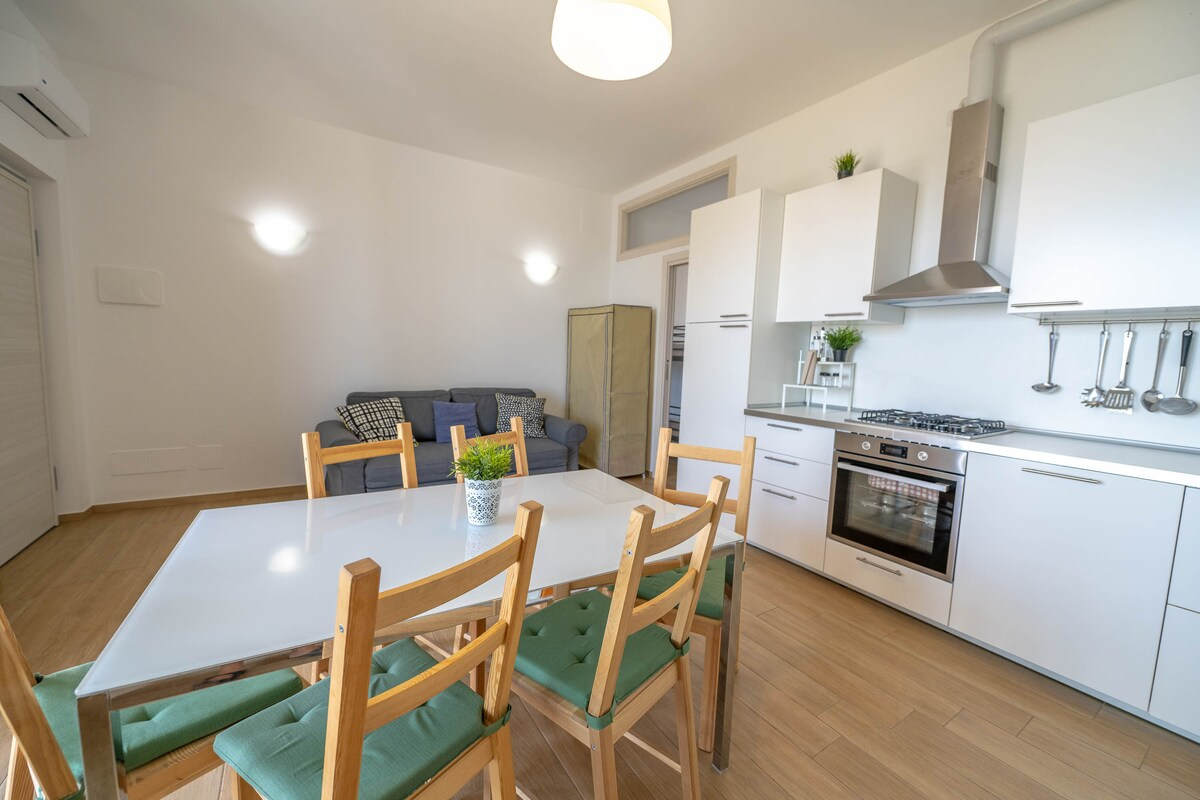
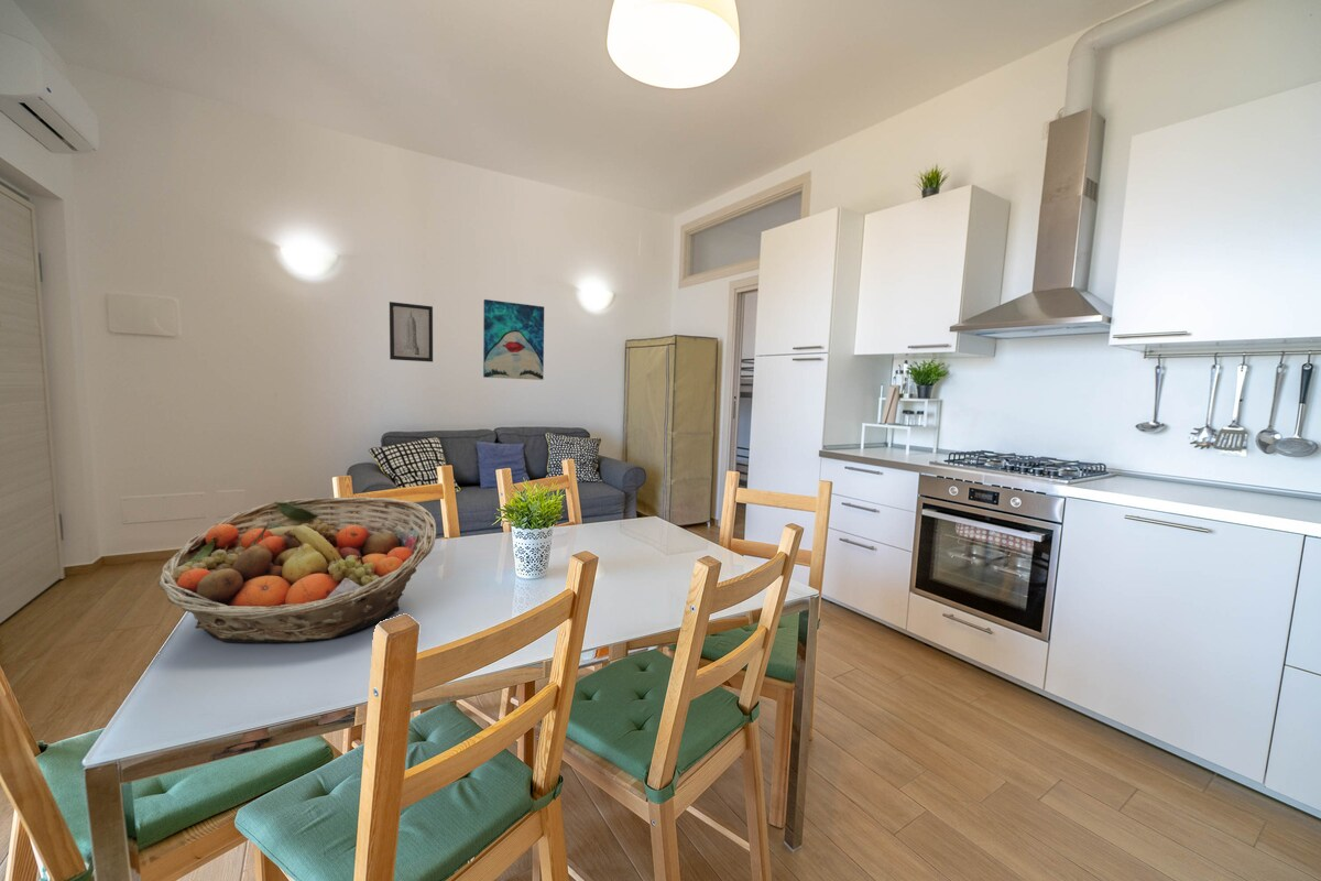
+ fruit basket (312, 562)
+ wall art (514, 340)
+ wall art (411, 333)
